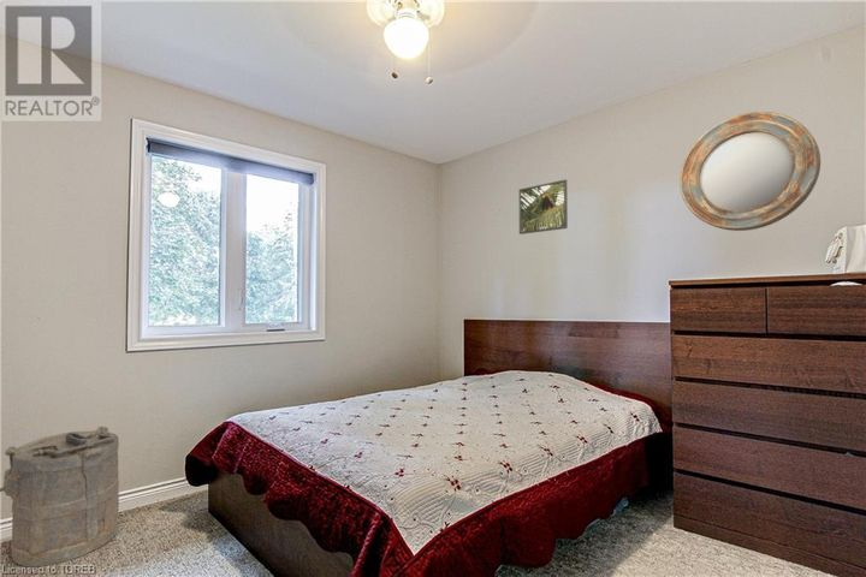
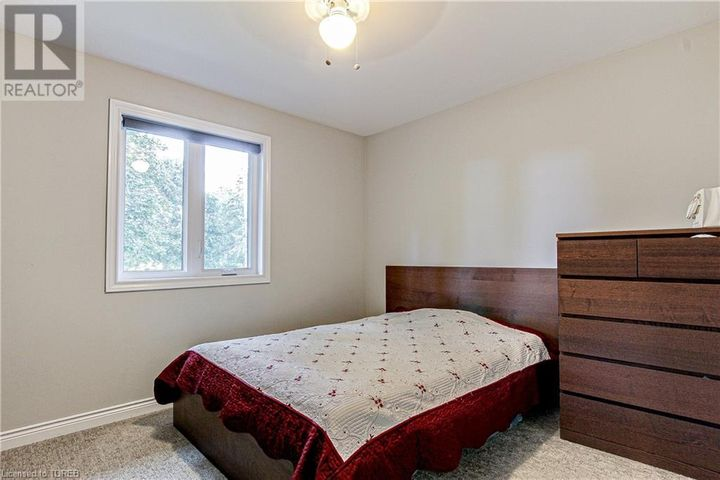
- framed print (541, 208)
- laundry hamper (63, 488)
- home mirror (743, 172)
